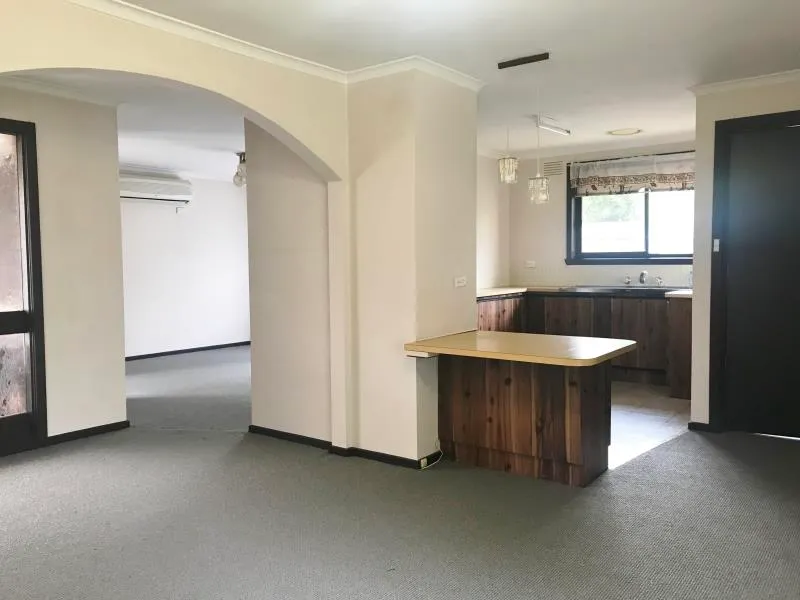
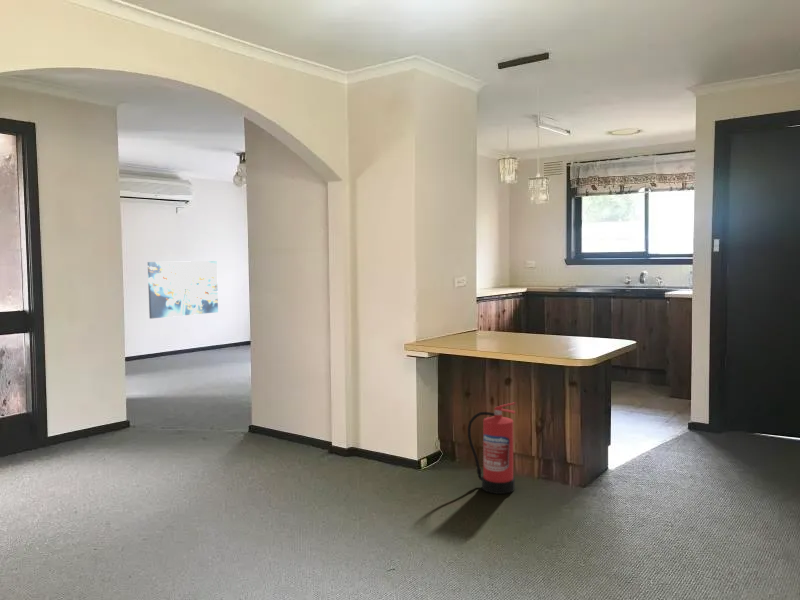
+ fire extinguisher (490, 443)
+ wall art (184, 288)
